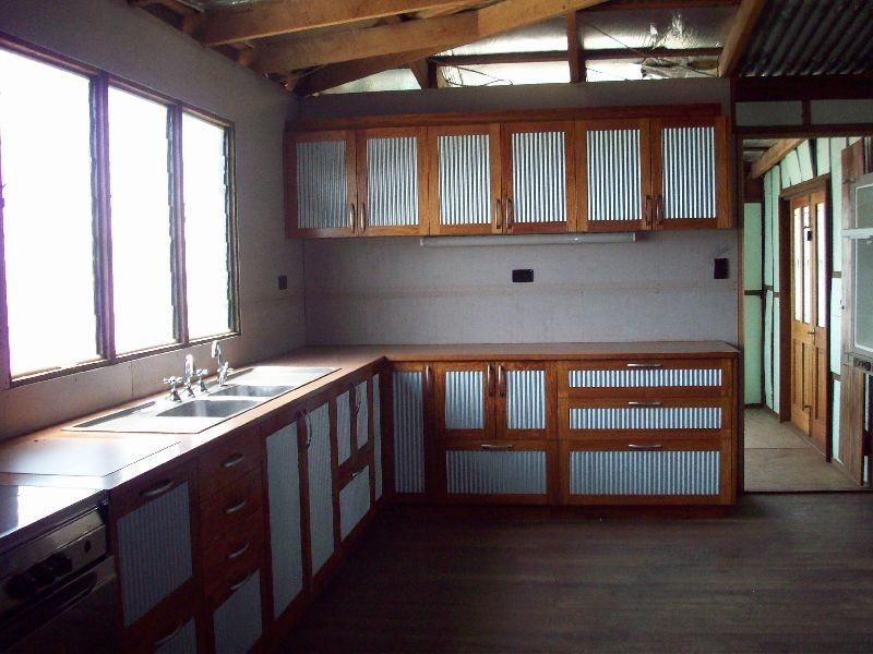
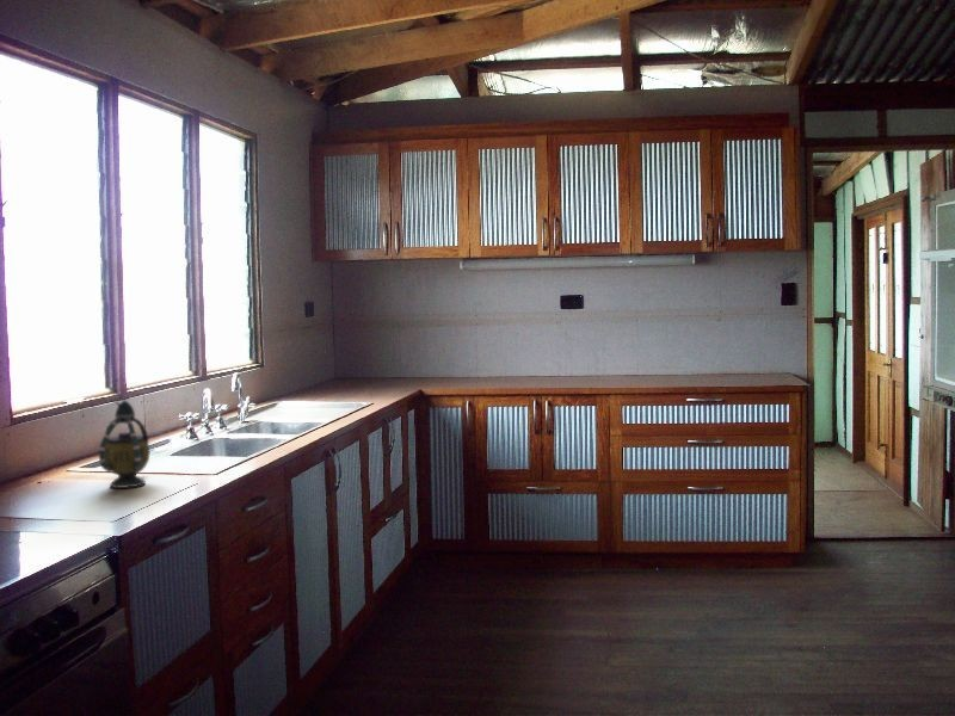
+ teapot (129, 440)
